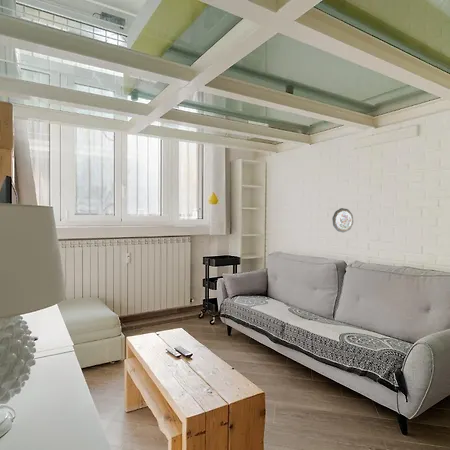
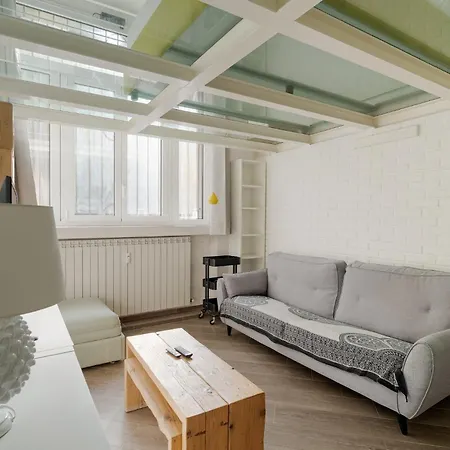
- decorative plate (343, 220)
